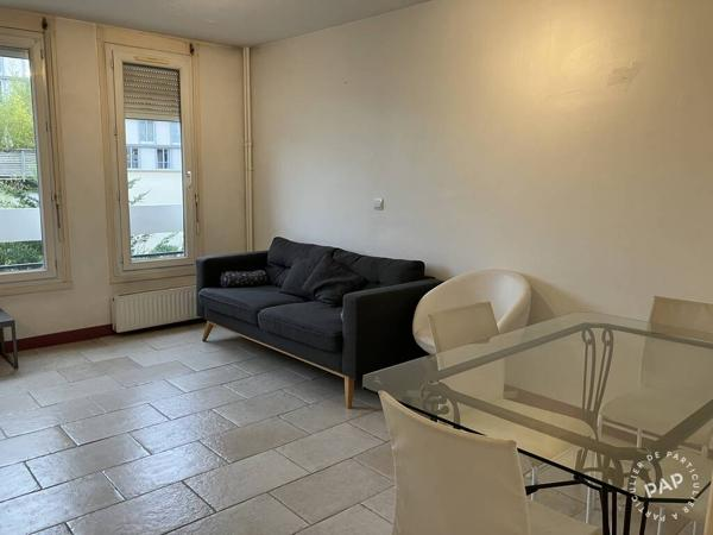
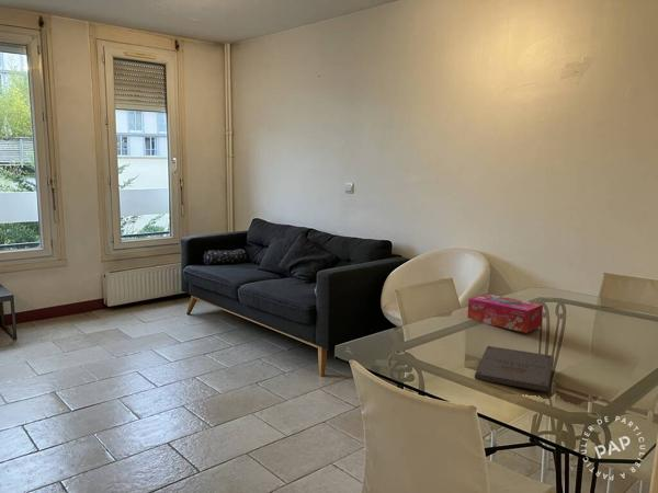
+ tissue box (504, 311)
+ pizza box (514, 366)
